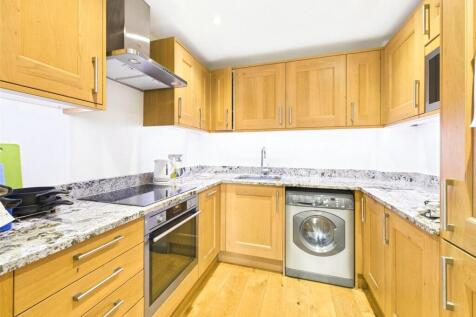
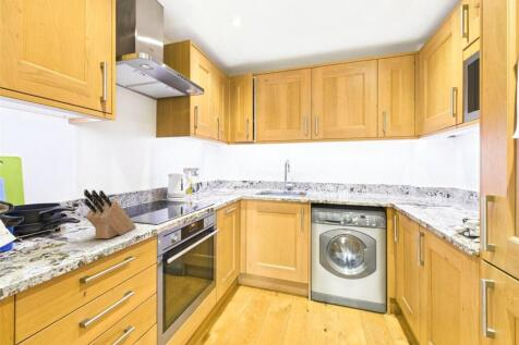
+ knife block (110, 211)
